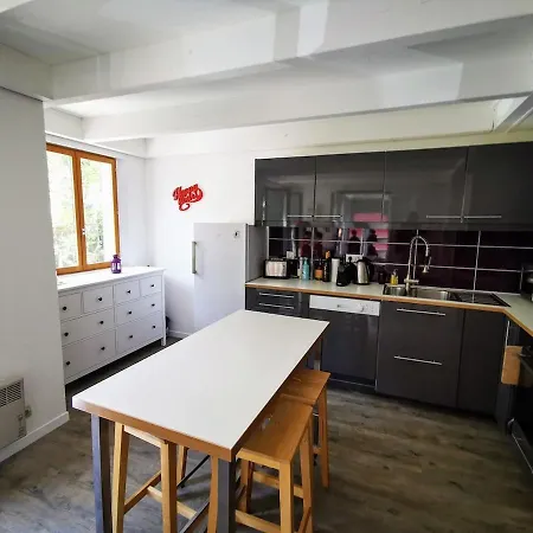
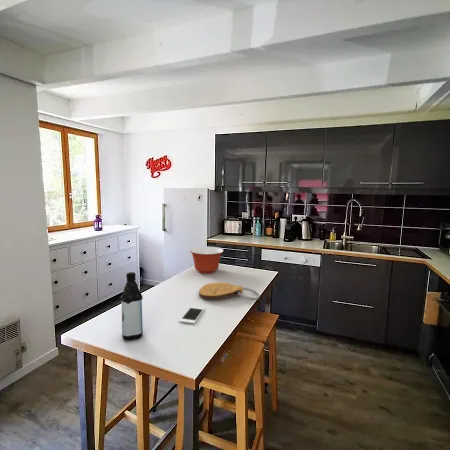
+ mixing bowl (206, 260)
+ cell phone (192, 314)
+ key chain (229, 290)
+ water bottle (131, 304)
